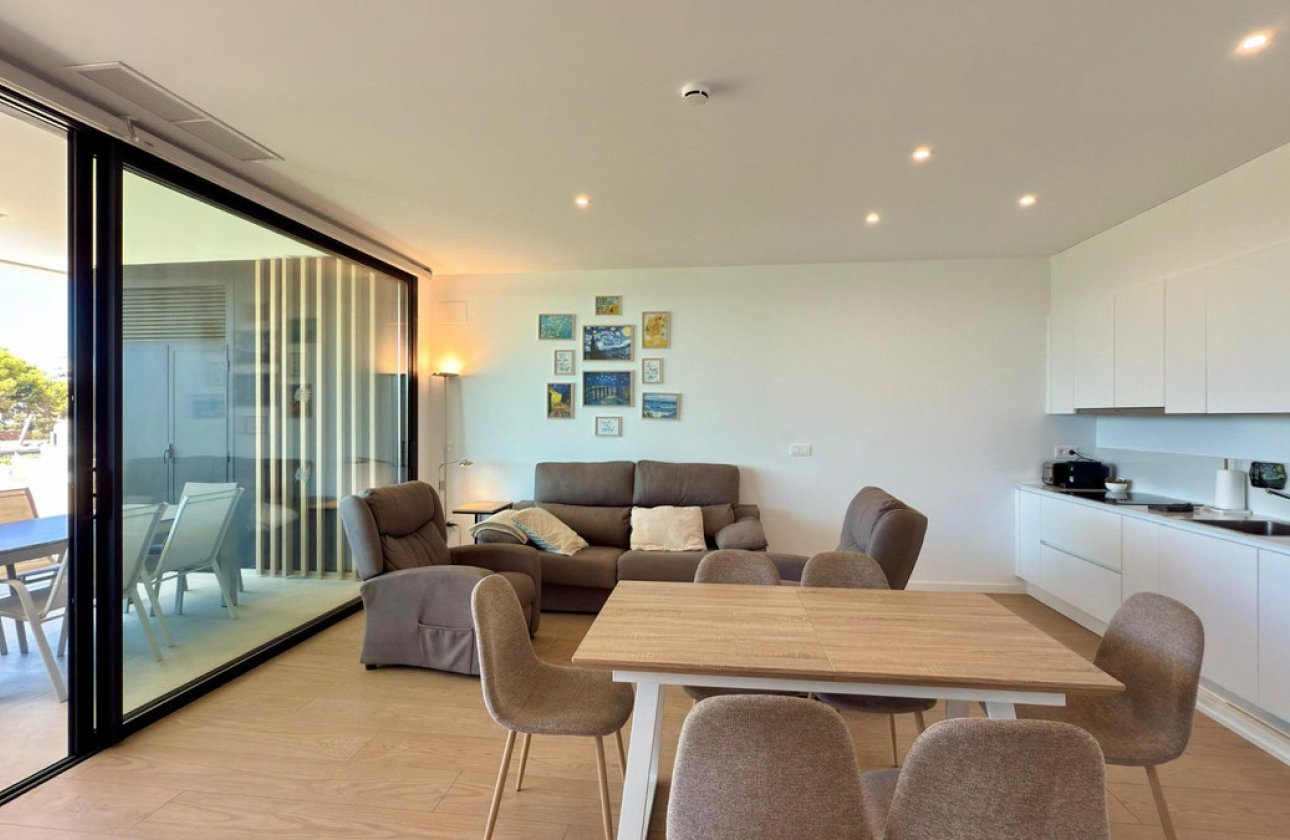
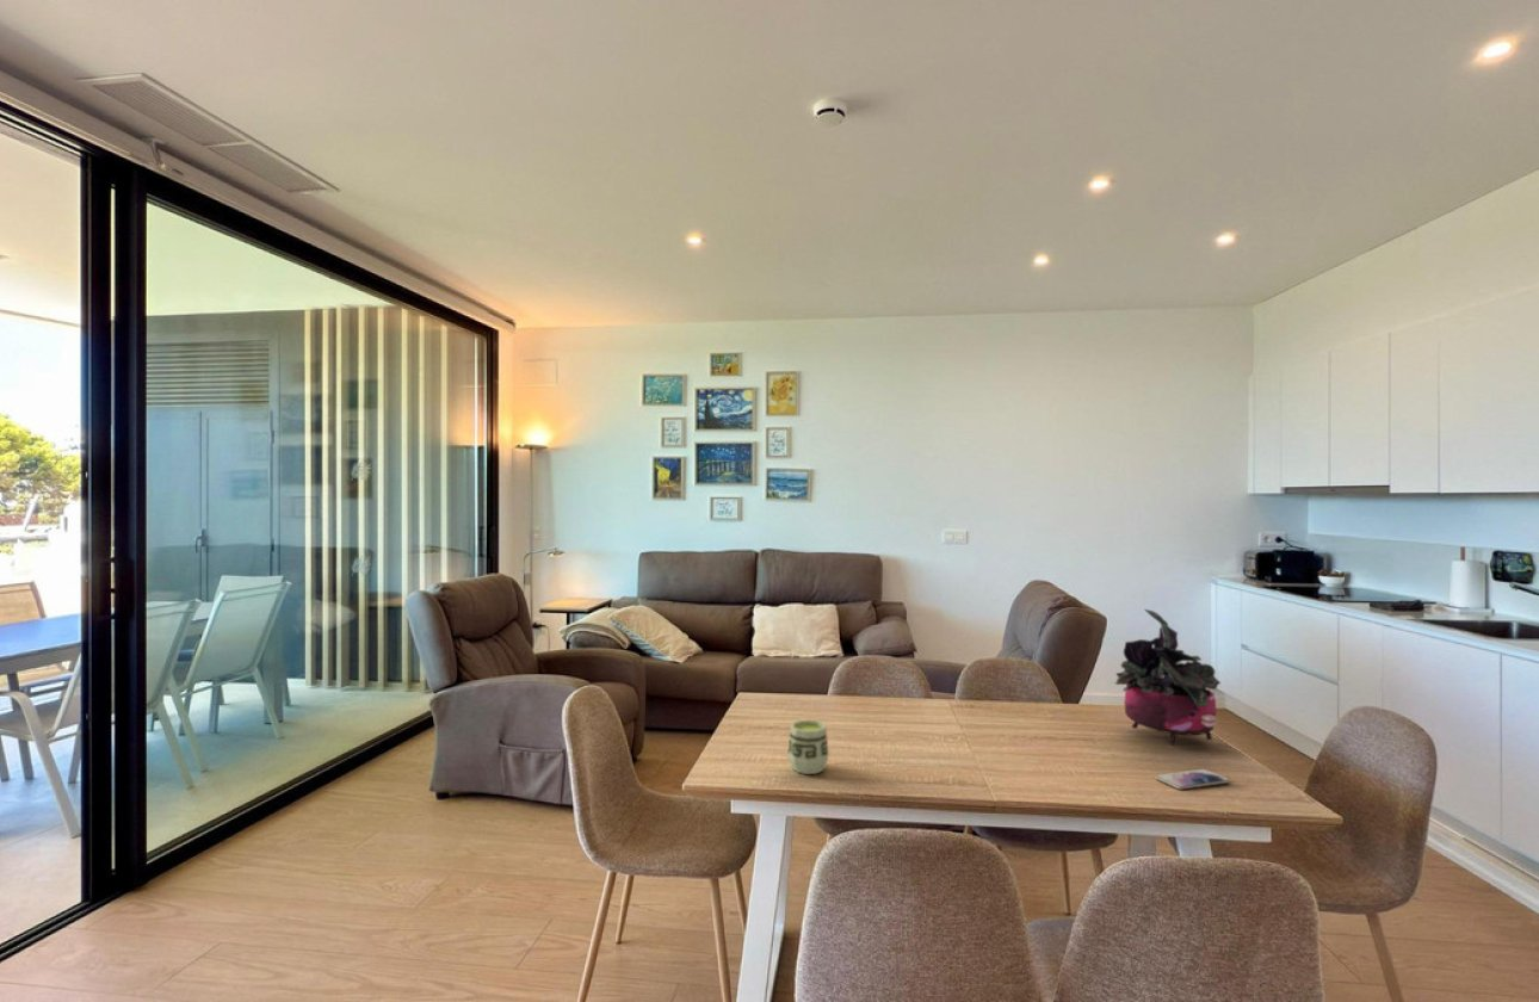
+ smartphone (1192, 778)
+ potted plant (1173, 674)
+ cup (808, 746)
